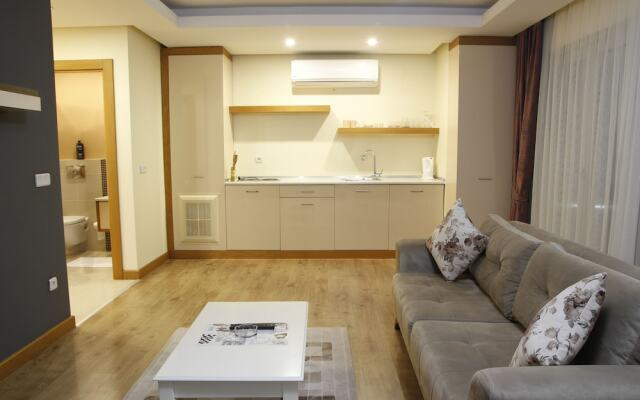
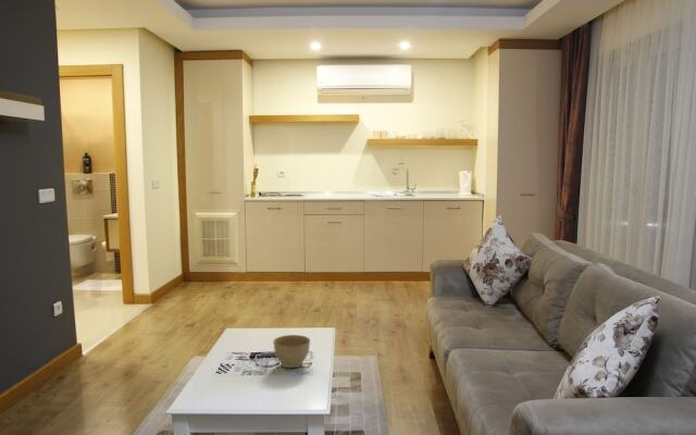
+ planter bowl (291, 352)
